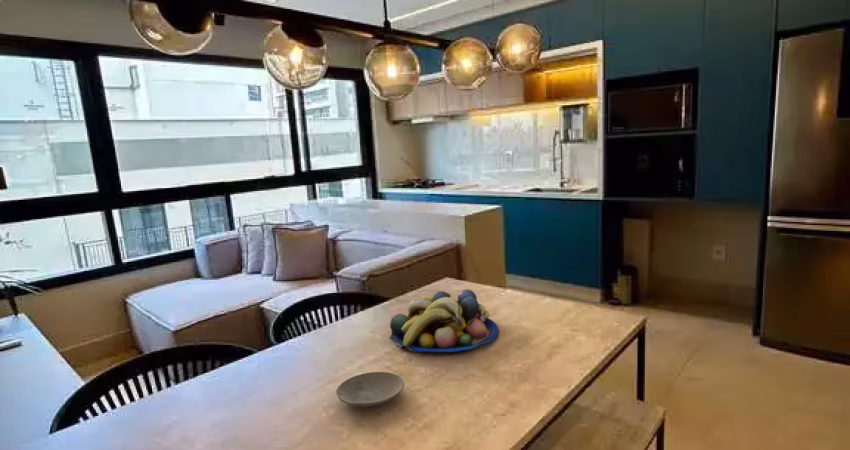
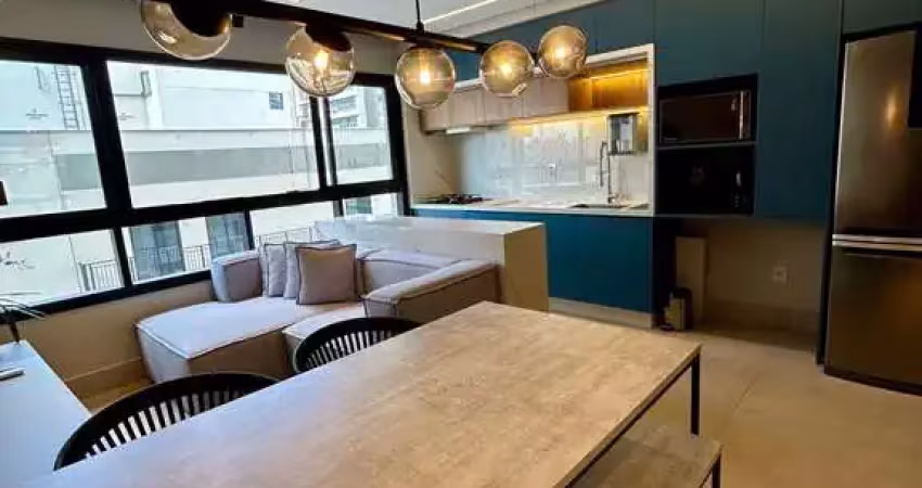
- plate (370, 391)
- fruit bowl (444, 313)
